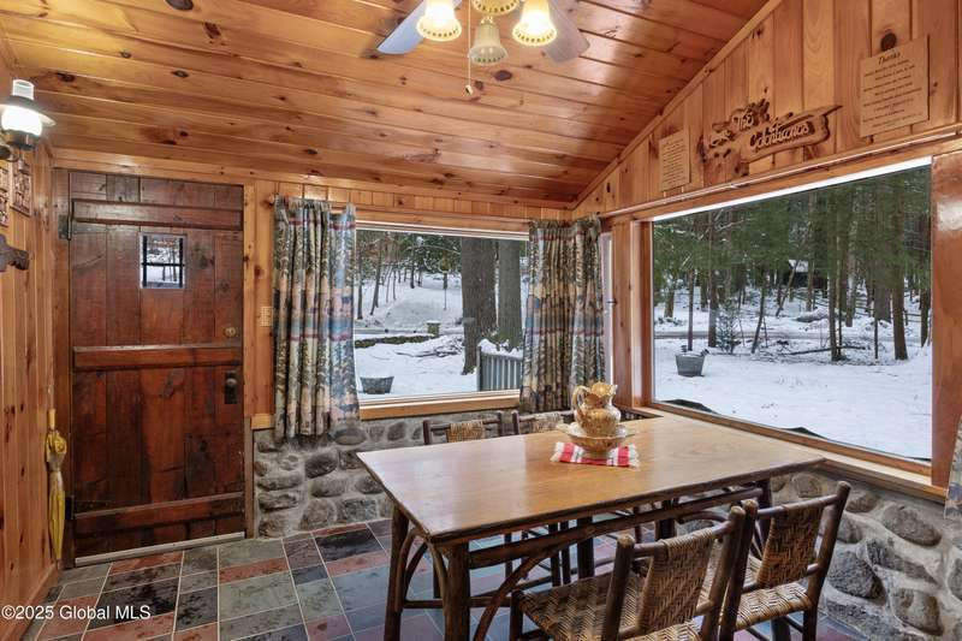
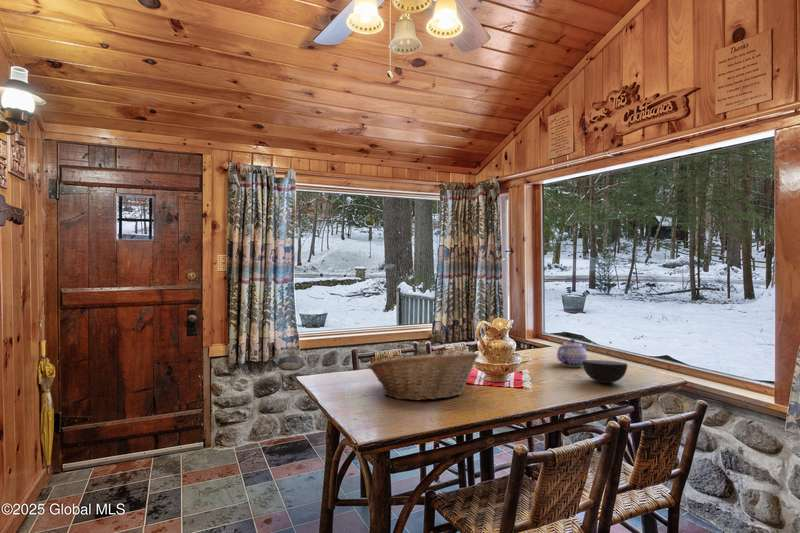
+ teapot (572, 352)
+ bowl (604, 371)
+ fruit basket (424, 369)
